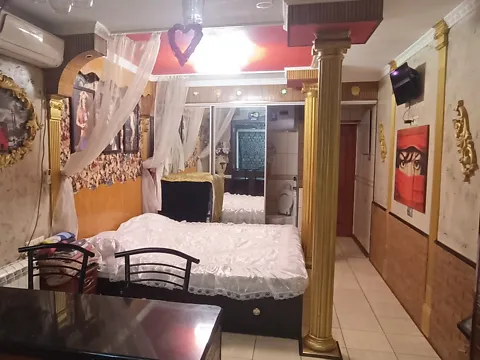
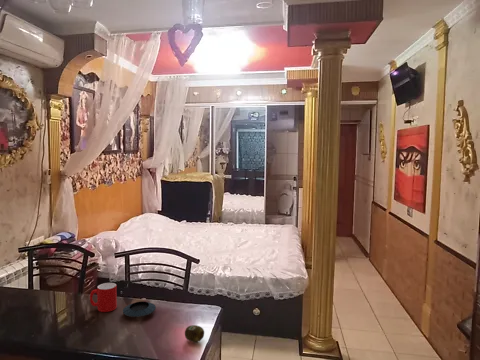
+ fruit (194, 333)
+ saucer (139, 308)
+ cup (103, 297)
